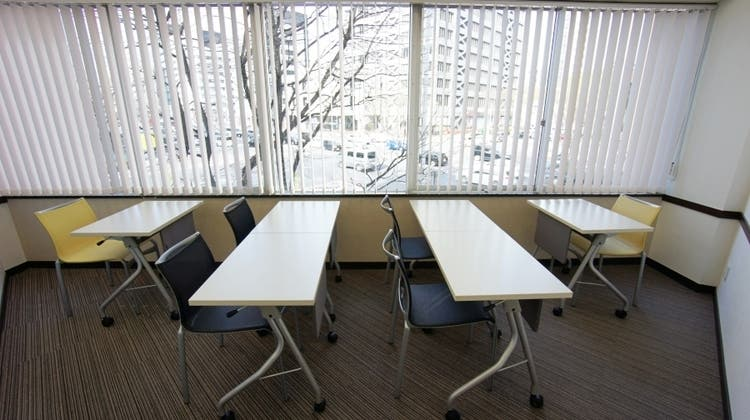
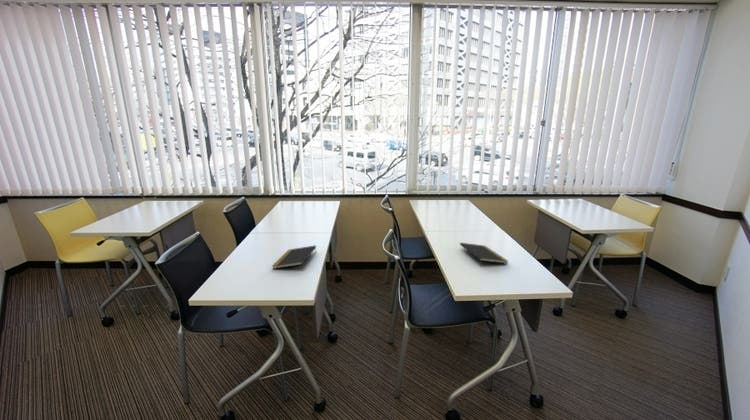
+ notepad (482, 252)
+ notepad (295, 256)
